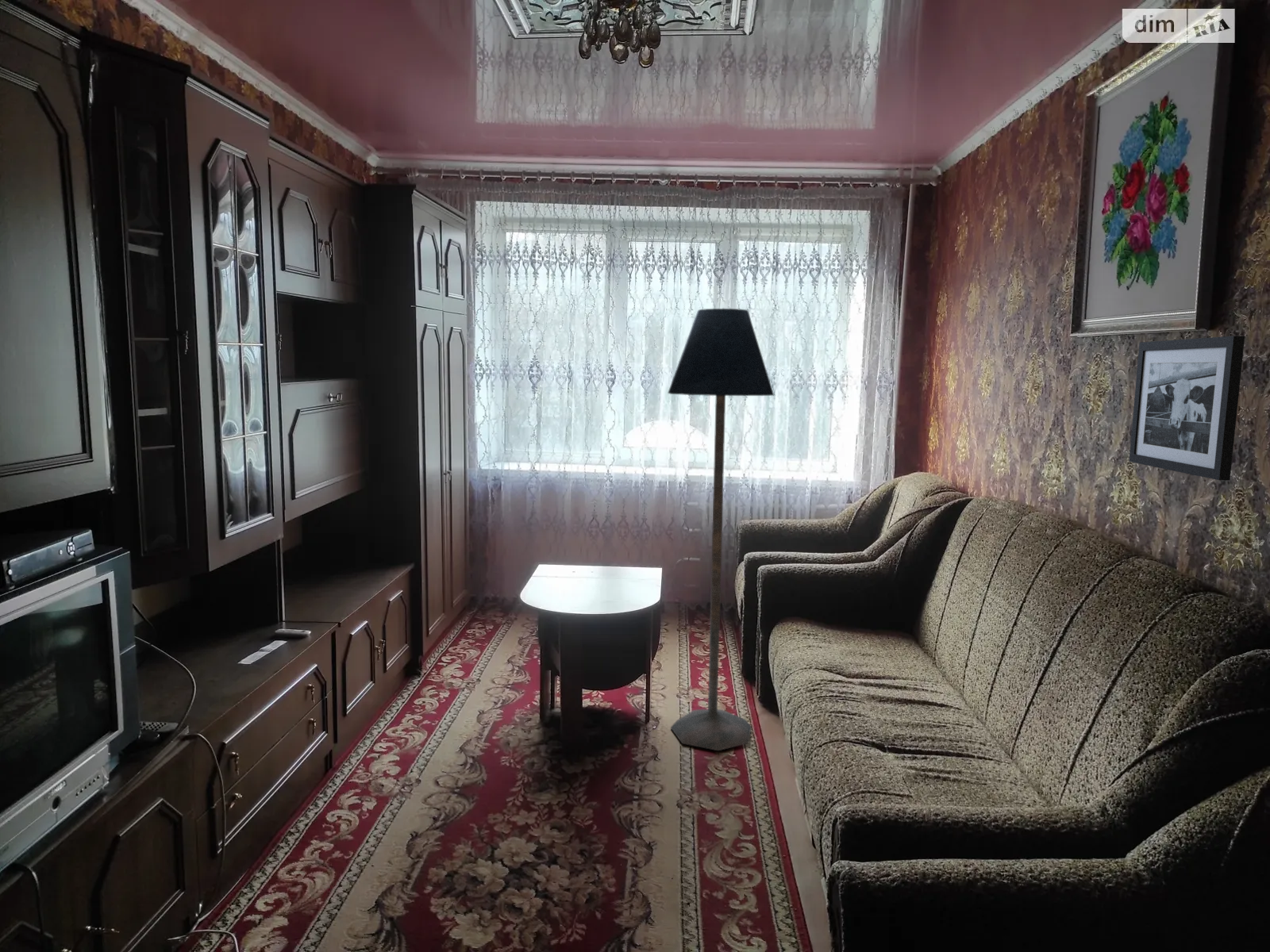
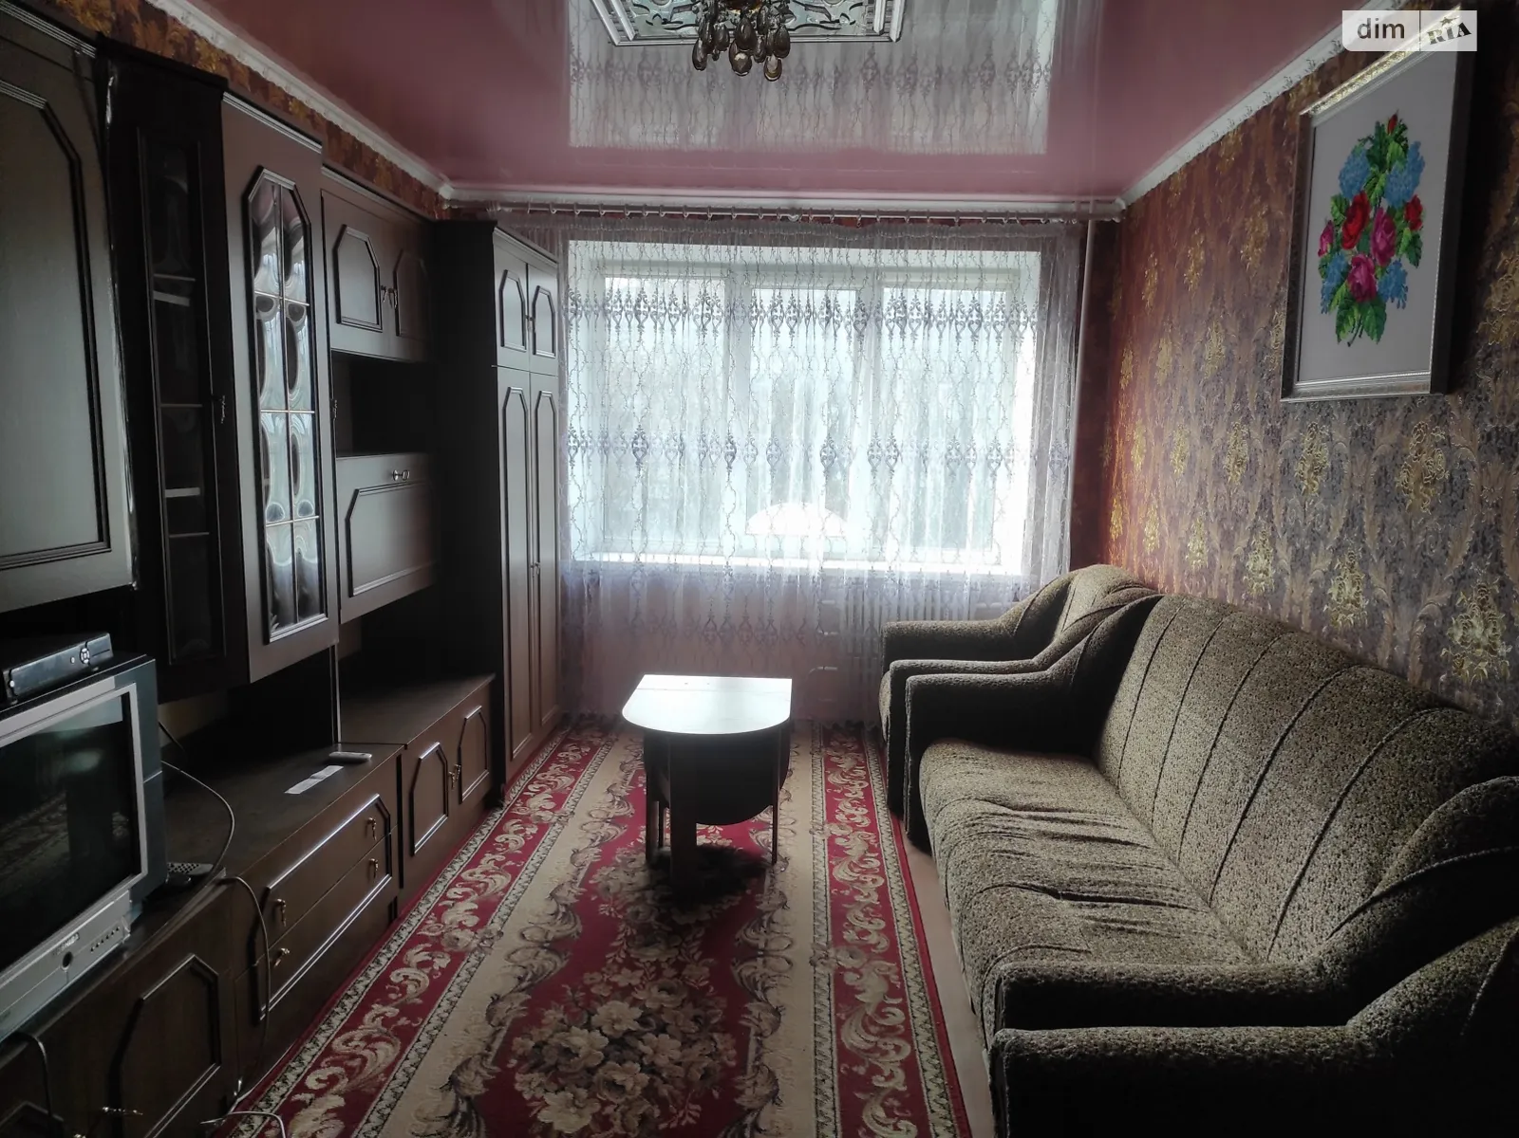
- floor lamp (717, 527)
- picture frame (1180, 405)
